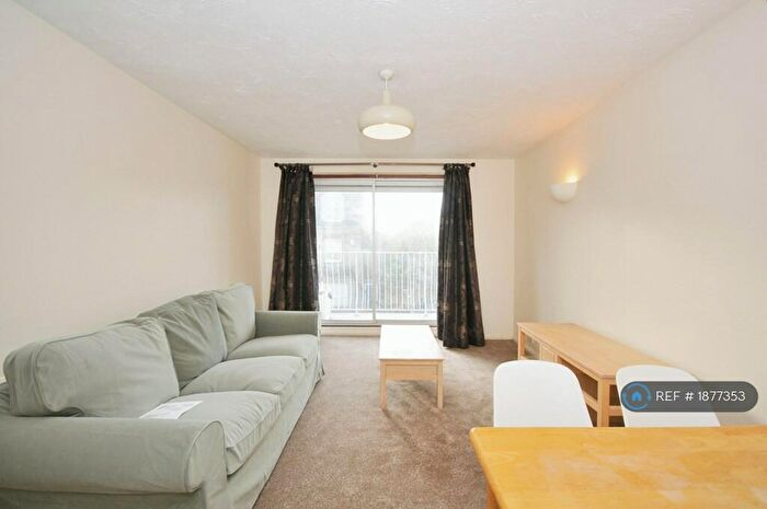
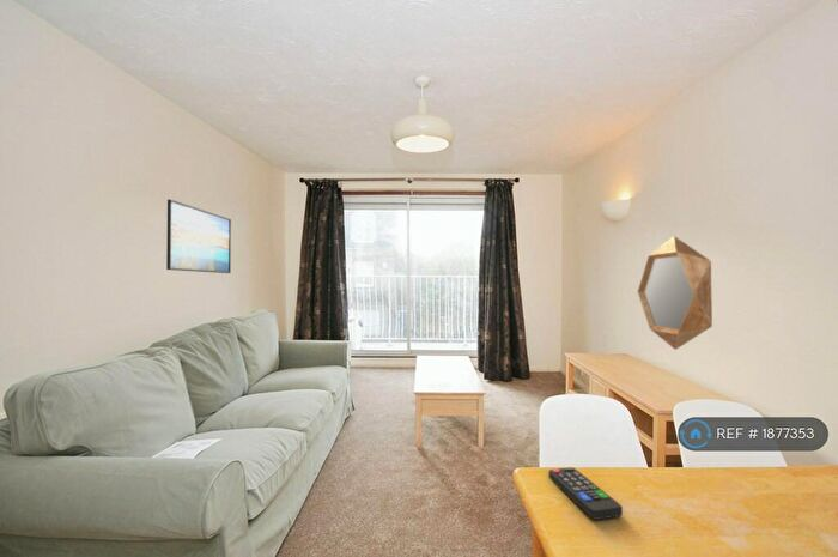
+ remote control (582, 490)
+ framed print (202, 241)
+ home mirror (668, 292)
